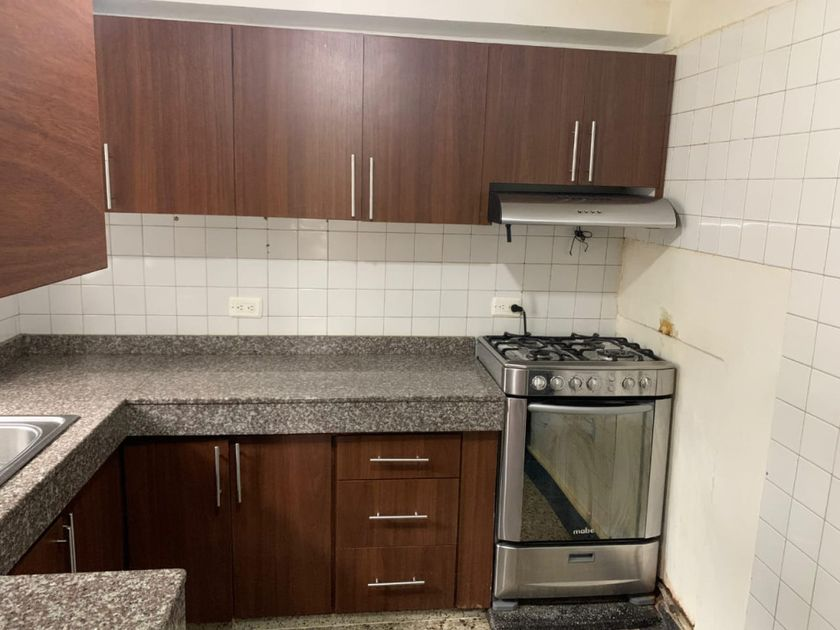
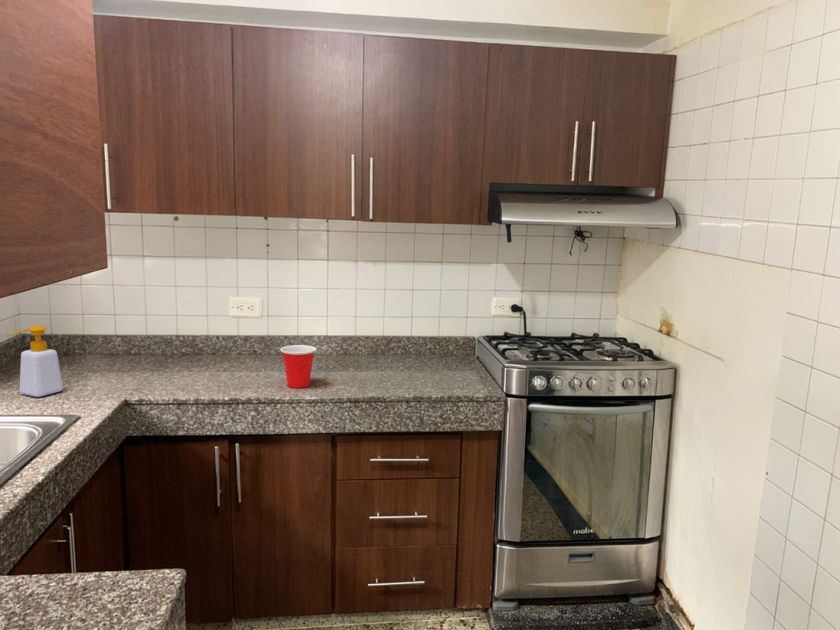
+ cup (298, 366)
+ soap bottle (33, 360)
